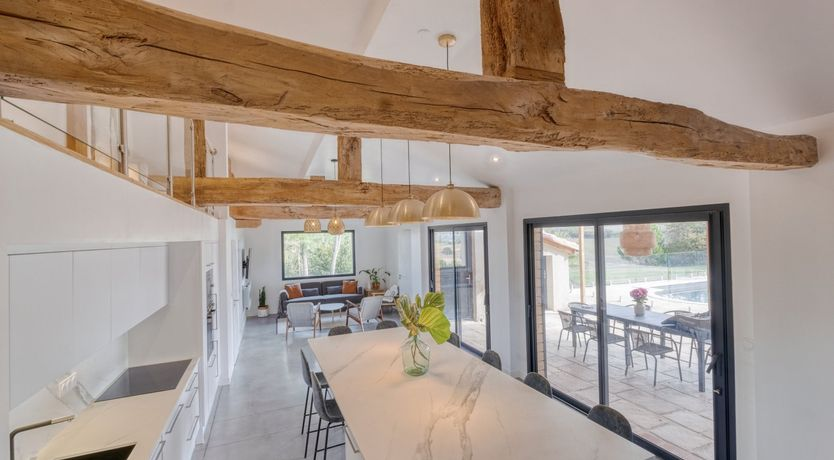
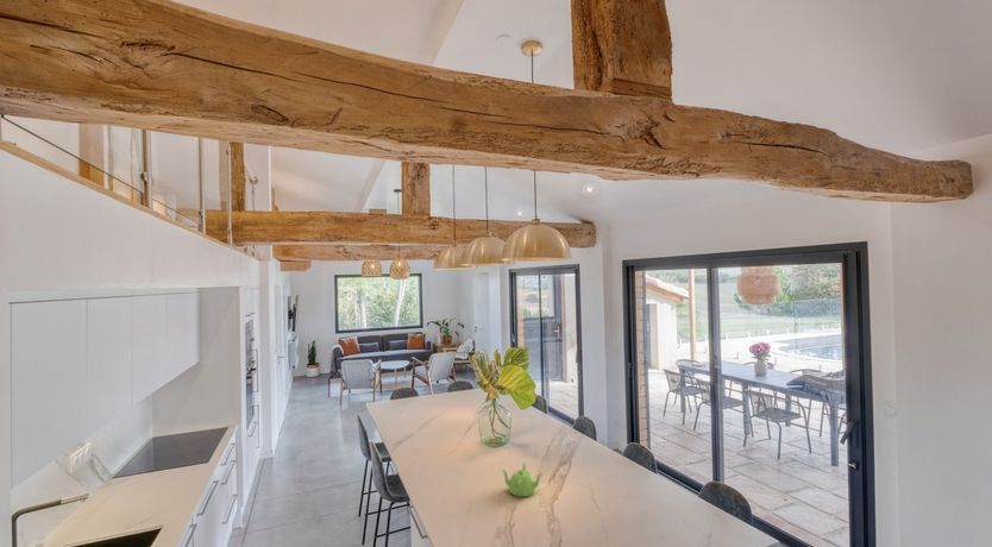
+ teapot (522, 479)
